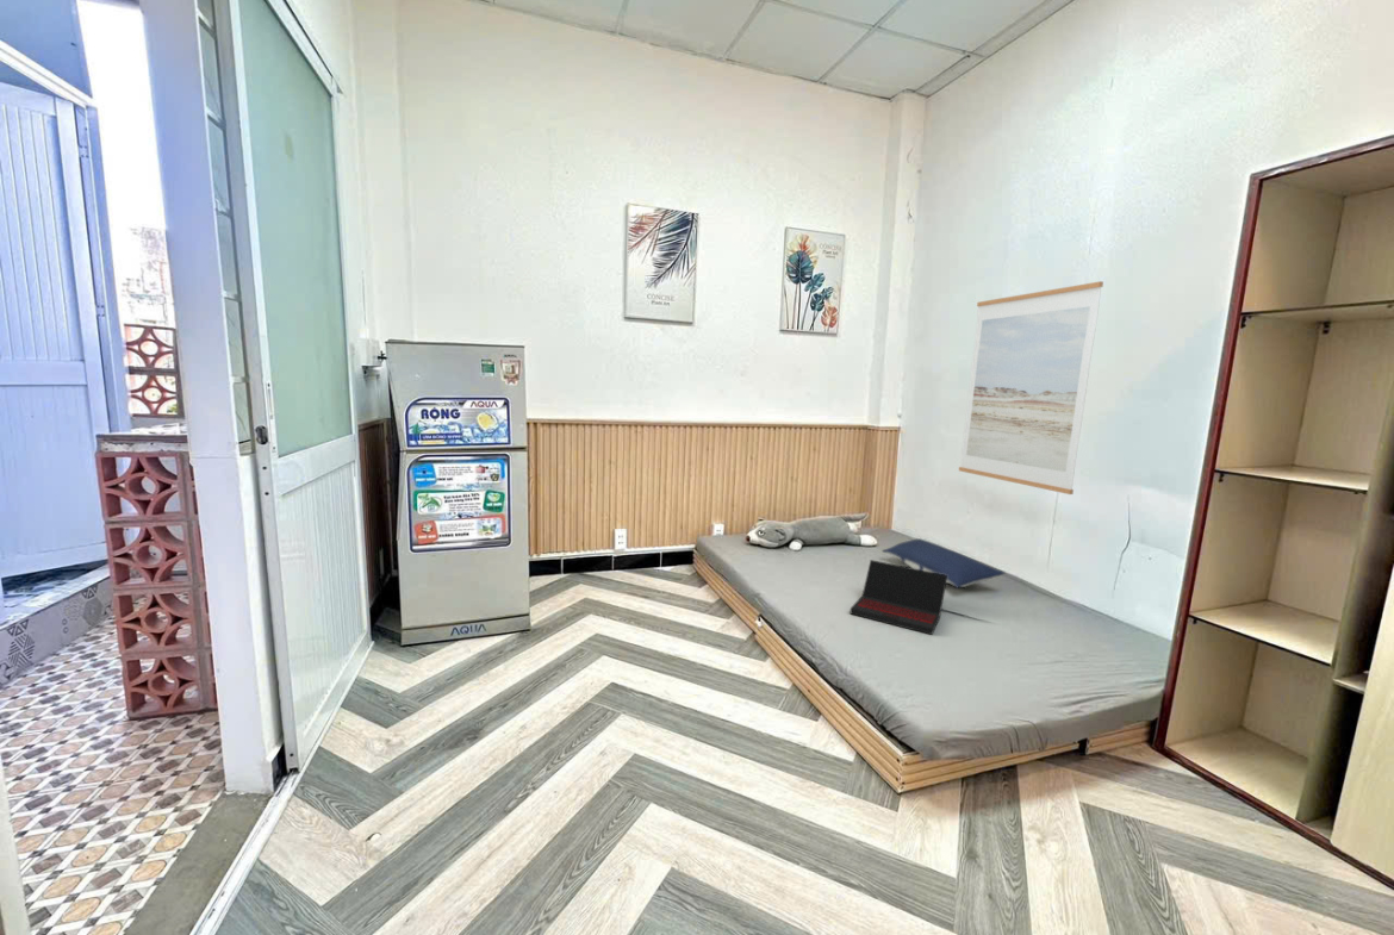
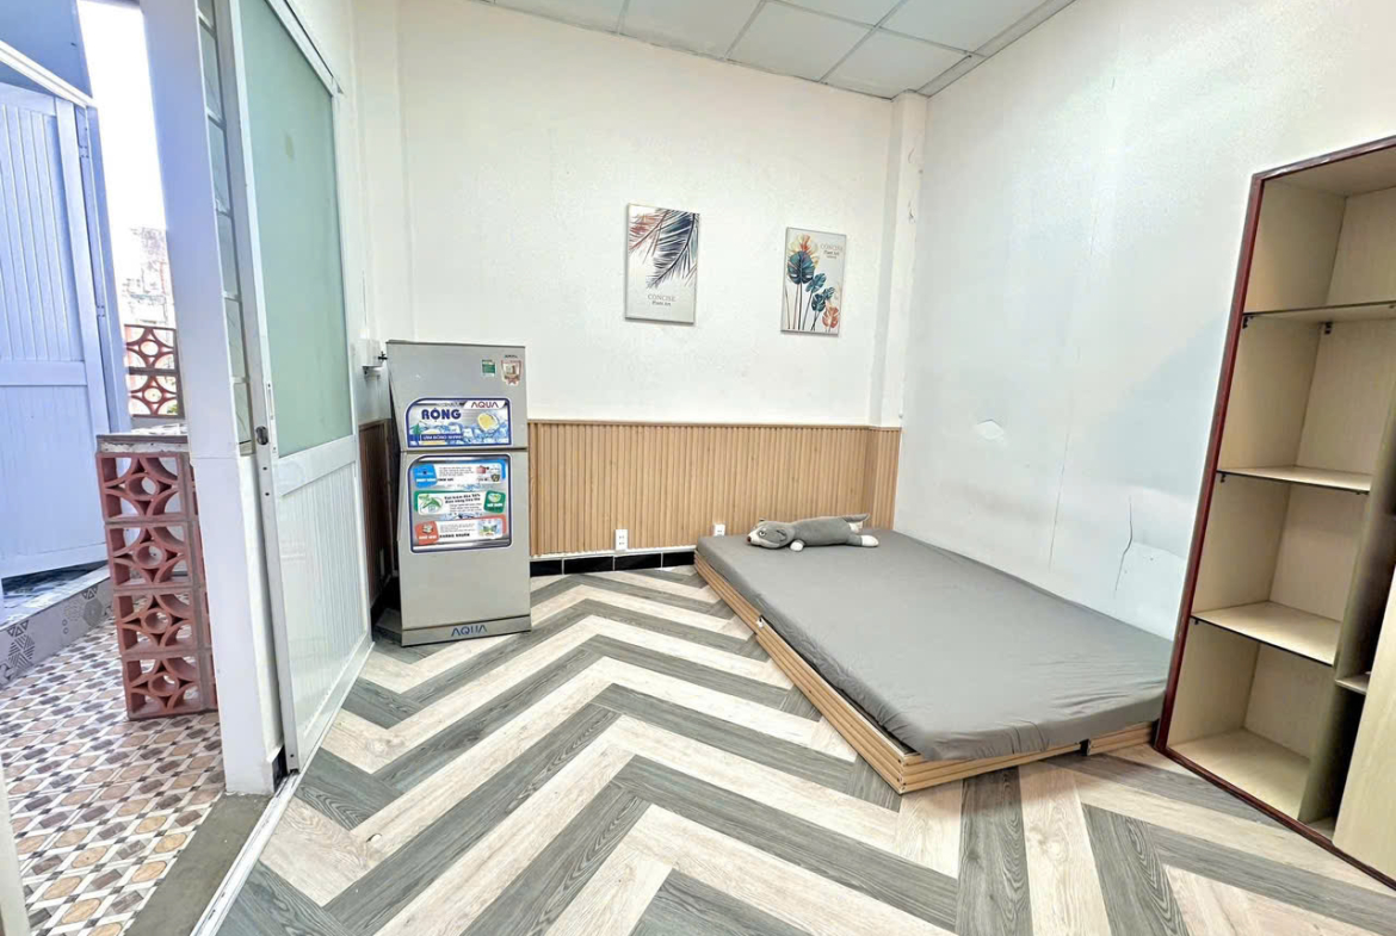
- wall art (1020, 389)
- laptop (898, 593)
- pillow (938, 561)
